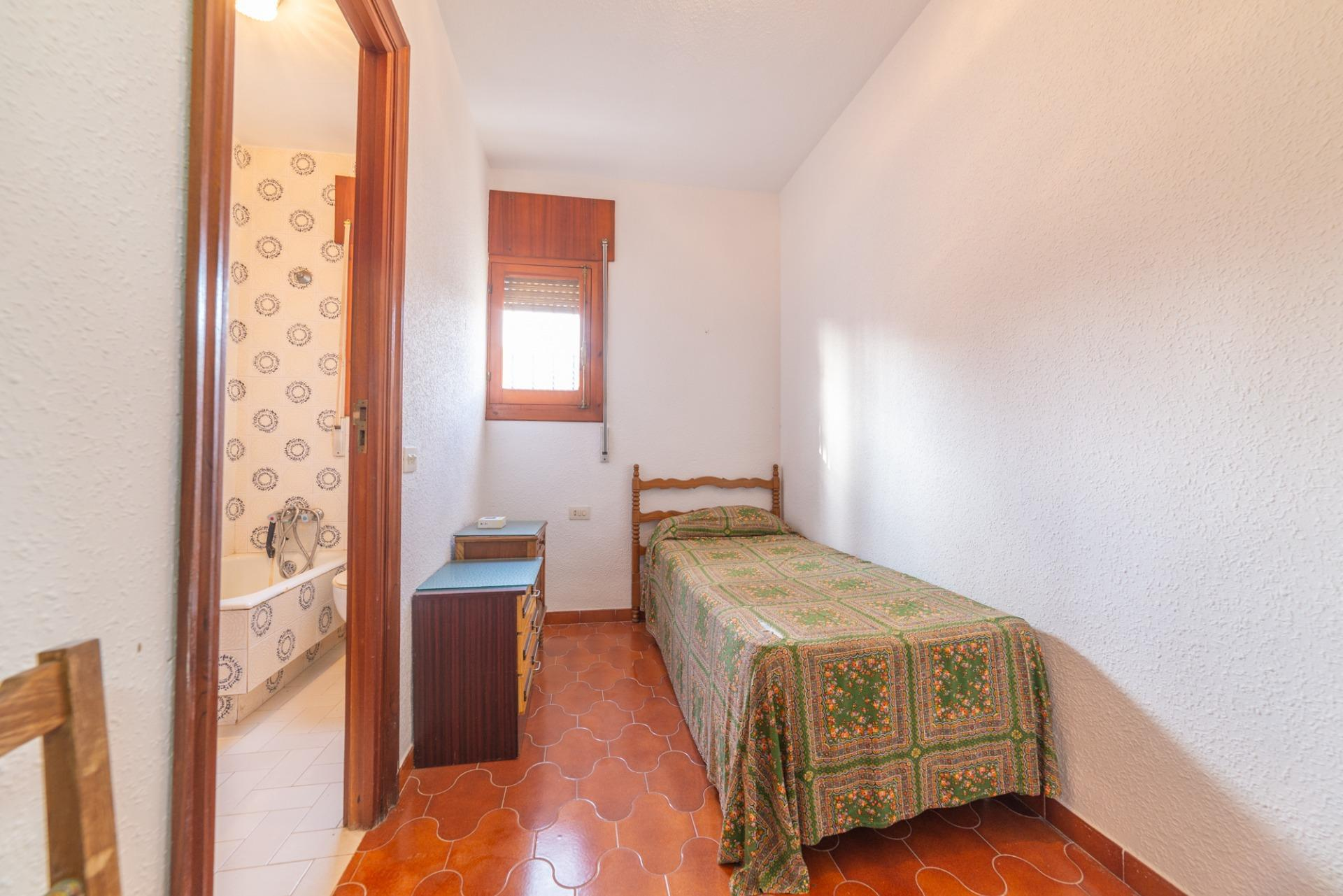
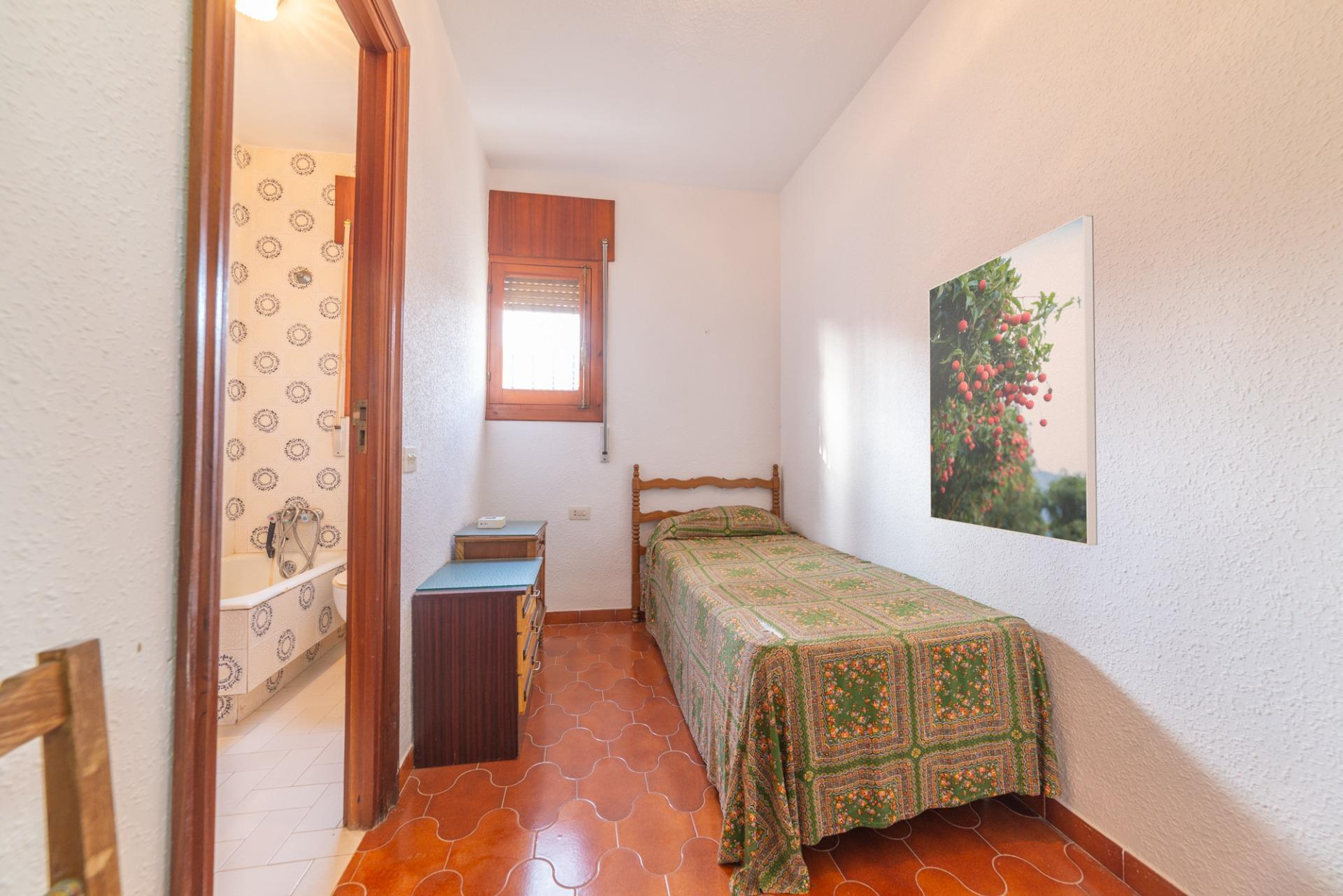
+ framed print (997, 393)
